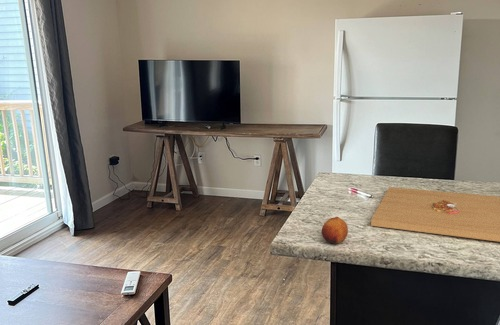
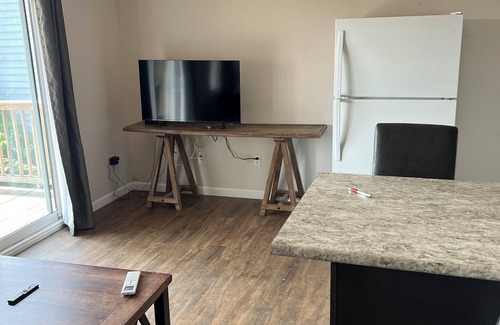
- platter (444, 208)
- fruit (334, 229)
